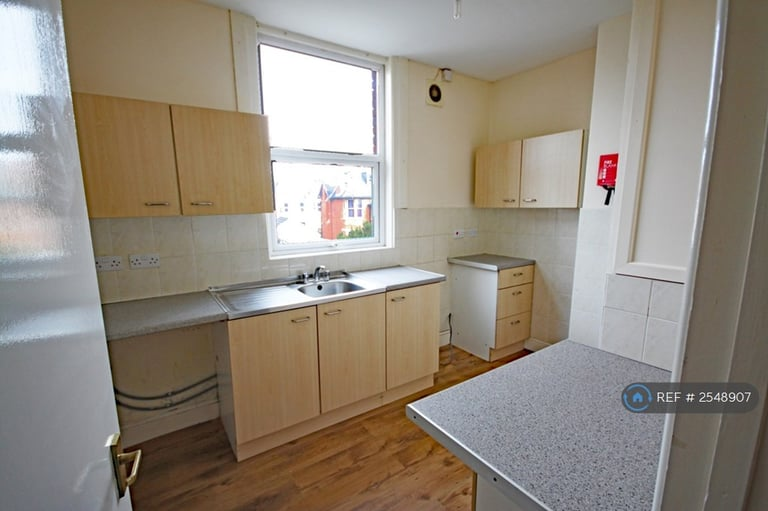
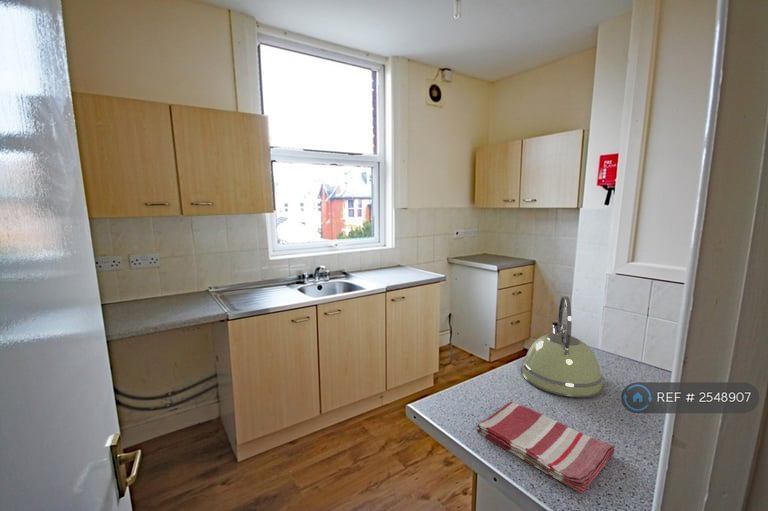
+ dish towel (541, 436)
+ kettle (562, 335)
